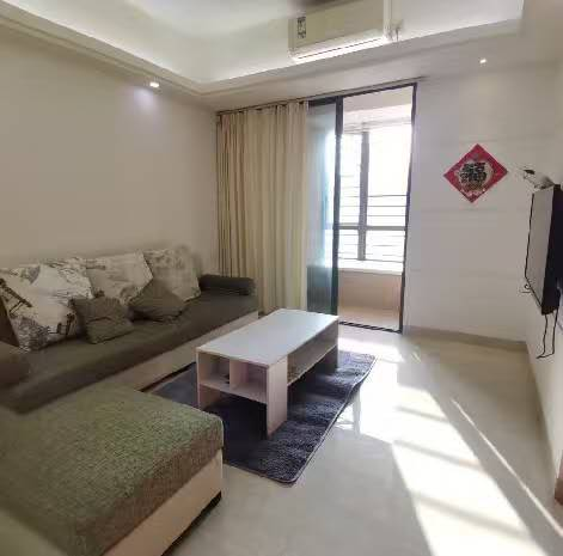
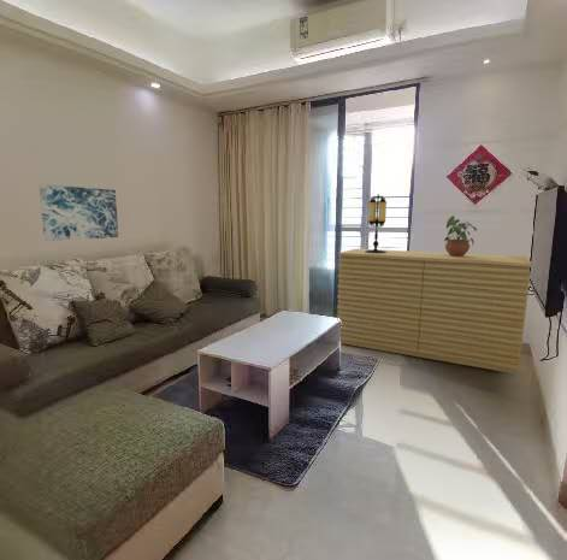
+ table lamp (377, 223)
+ sideboard (425, 302)
+ wall art (82, 213)
+ potted plant (455, 234)
